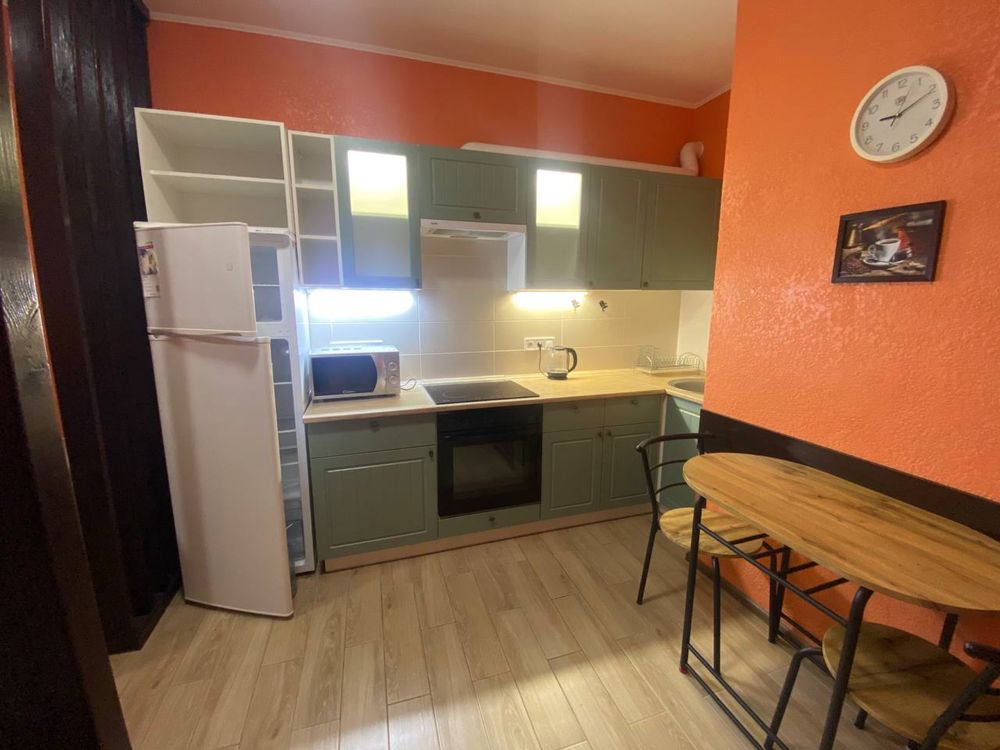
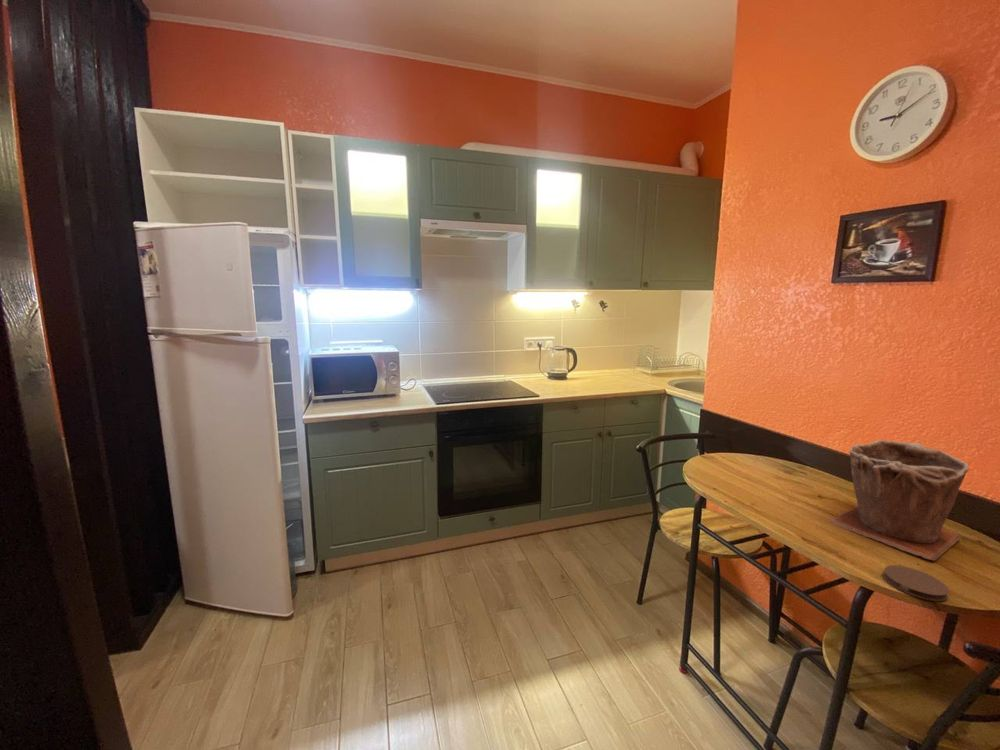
+ coaster (914, 582)
+ plant pot (898, 490)
